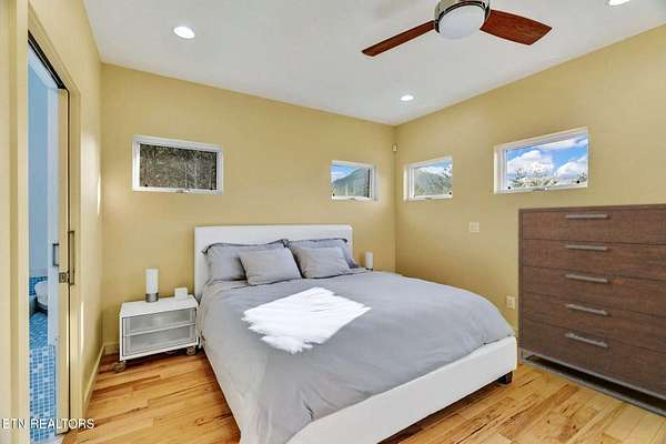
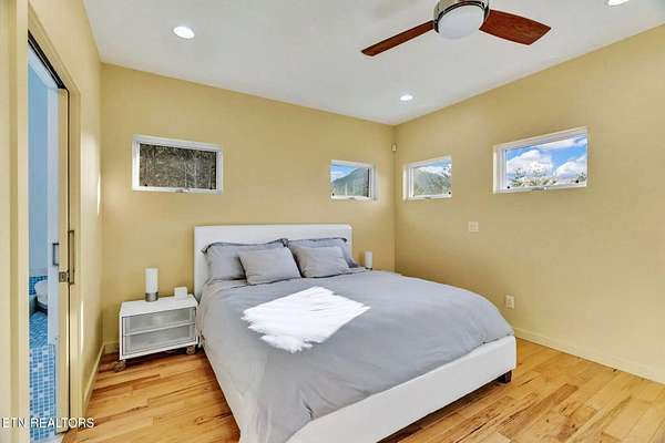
- dresser (598, 292)
